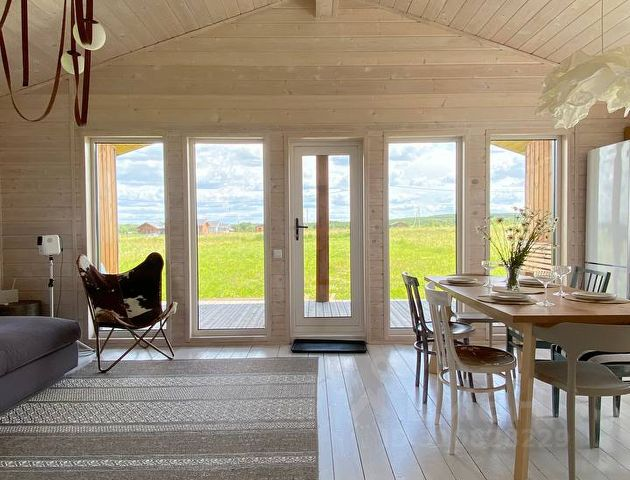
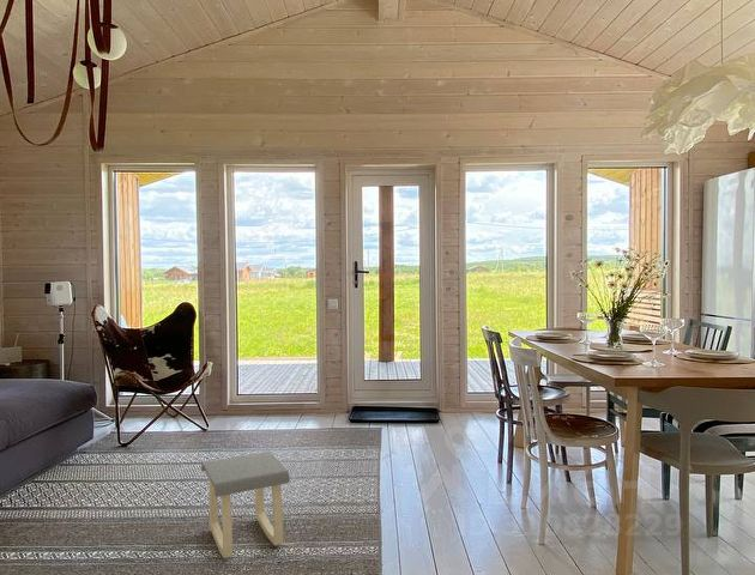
+ stool (242, 491)
